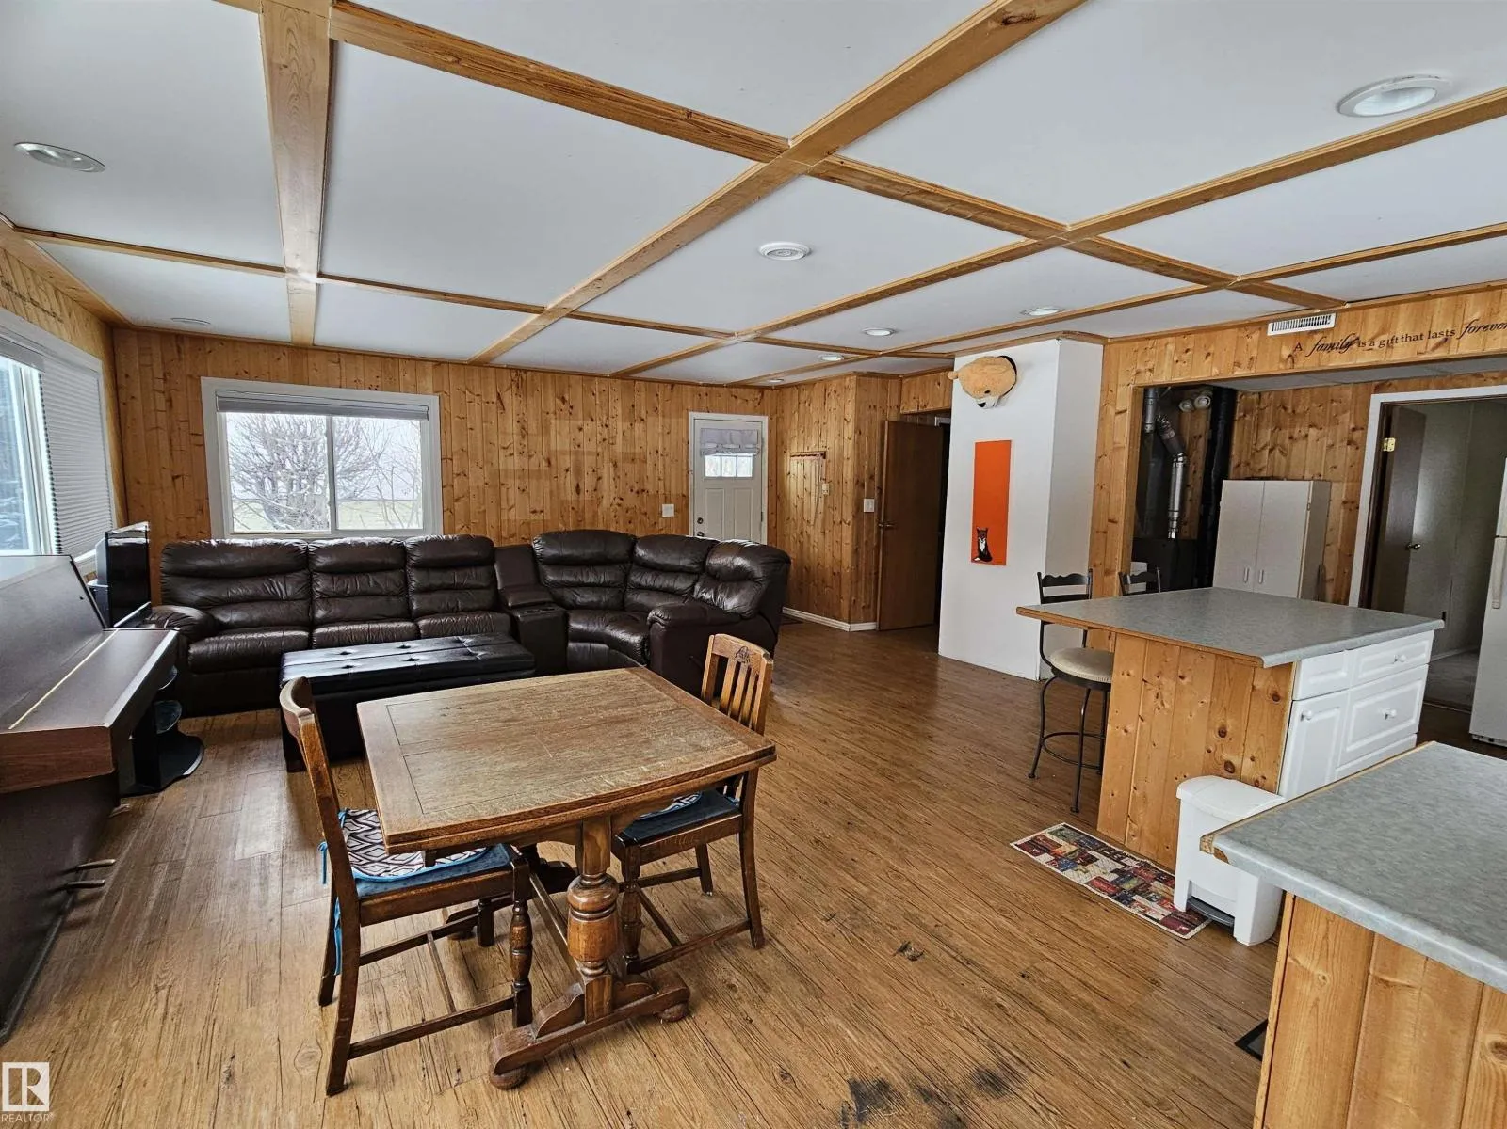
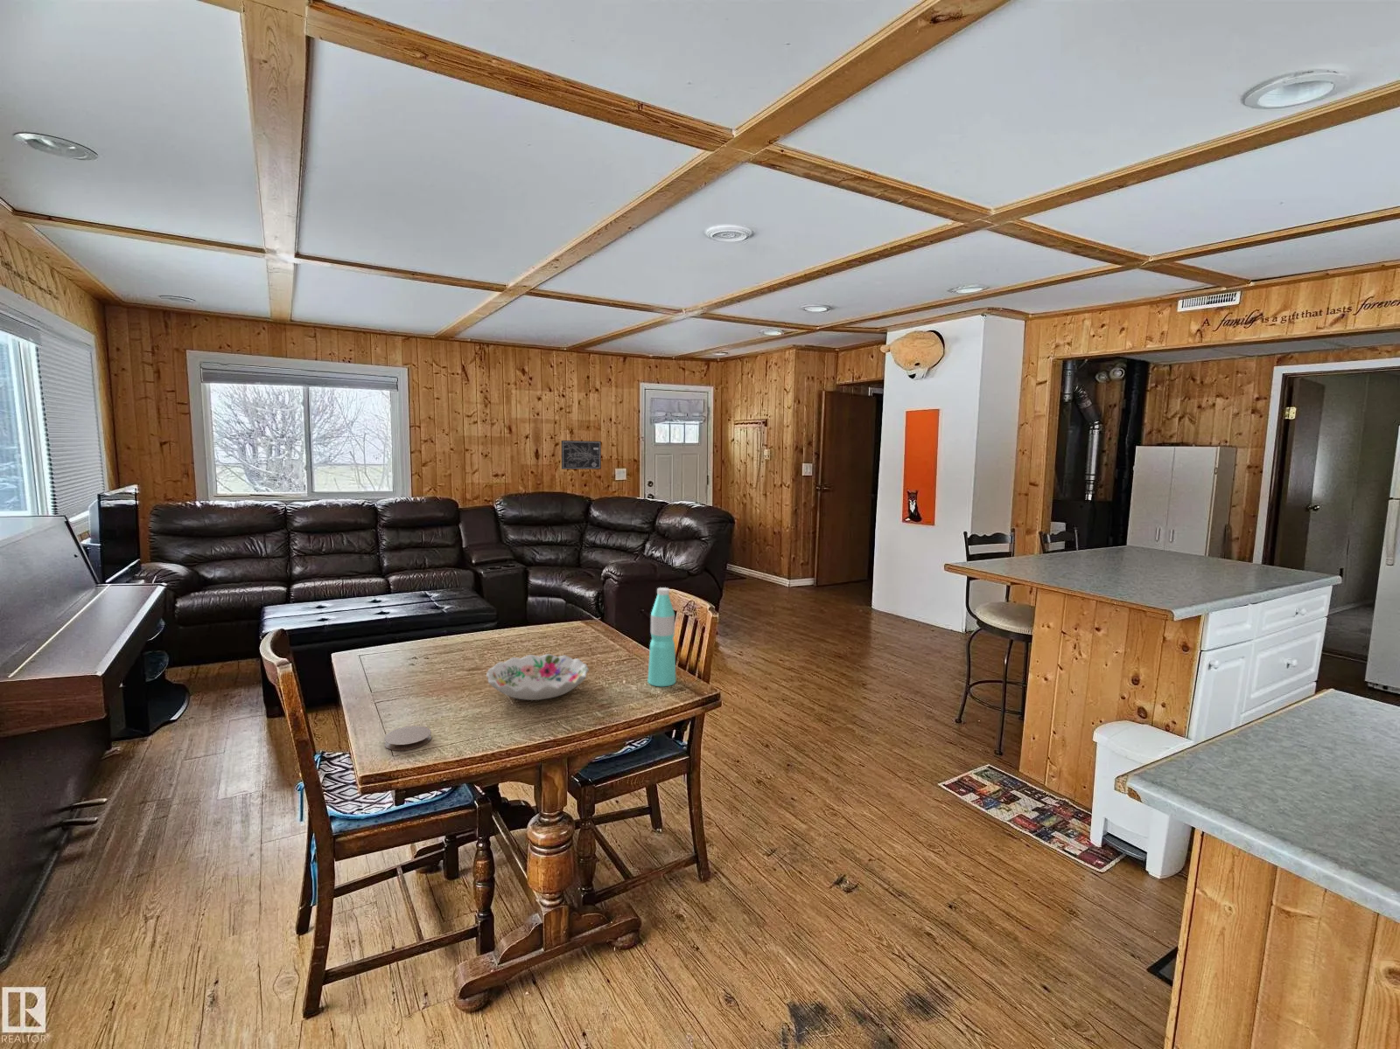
+ water bottle (663, 636)
+ coaster (408, 737)
+ decorative bowl (538, 680)
+ wall art (581, 455)
